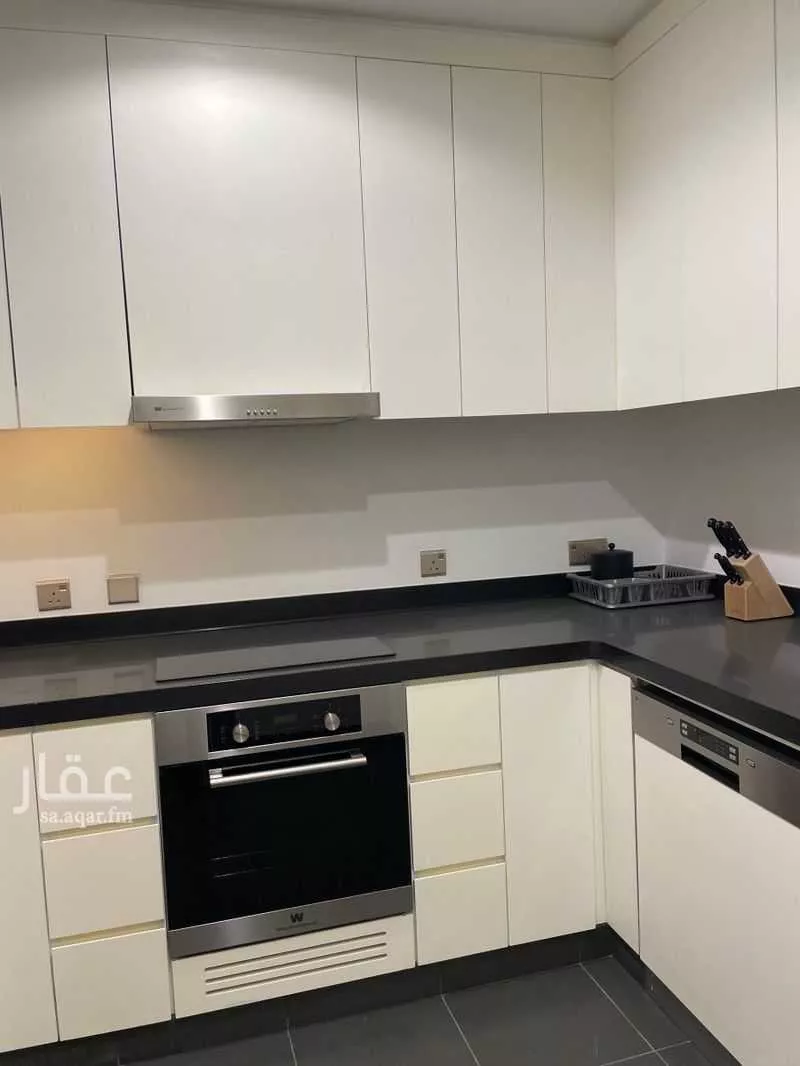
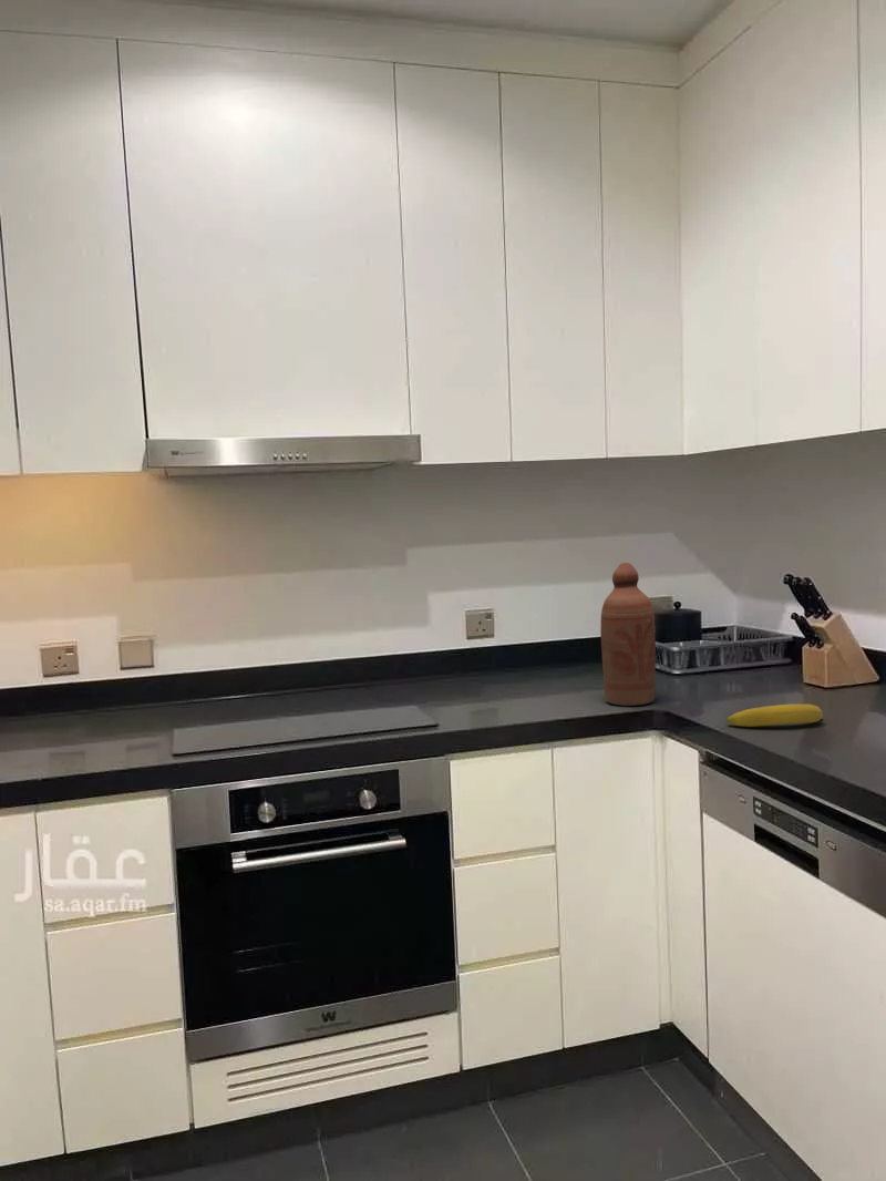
+ fruit (780, 713)
+ bottle (627, 631)
